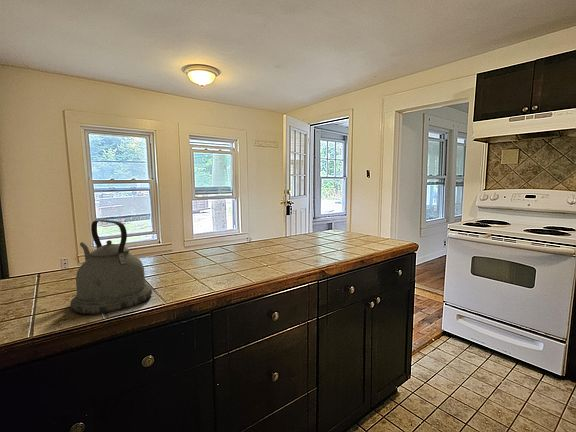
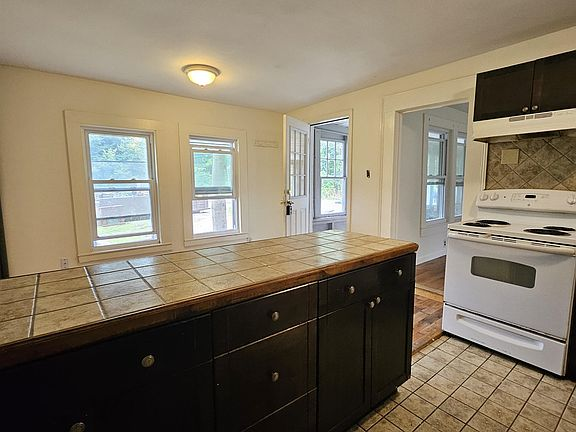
- kettle (106, 260)
